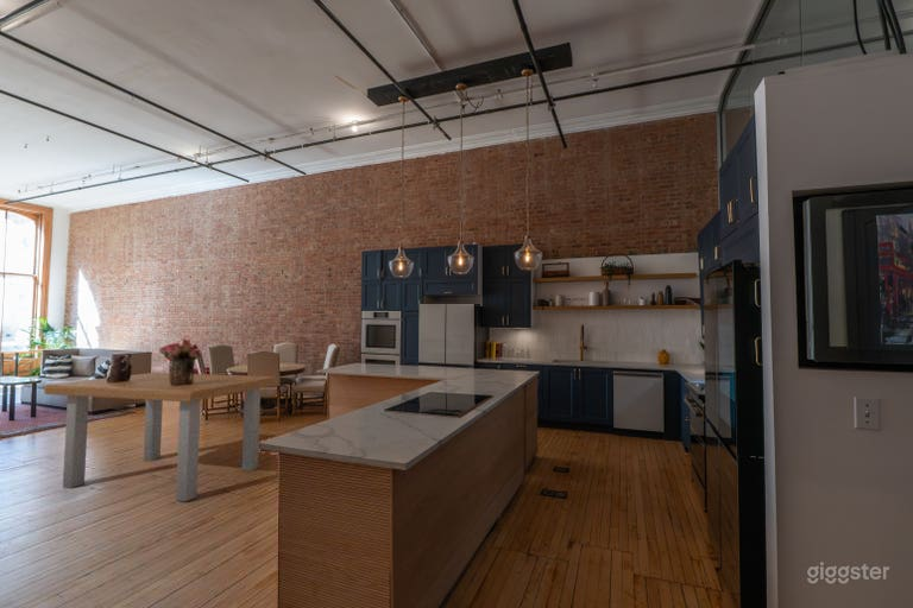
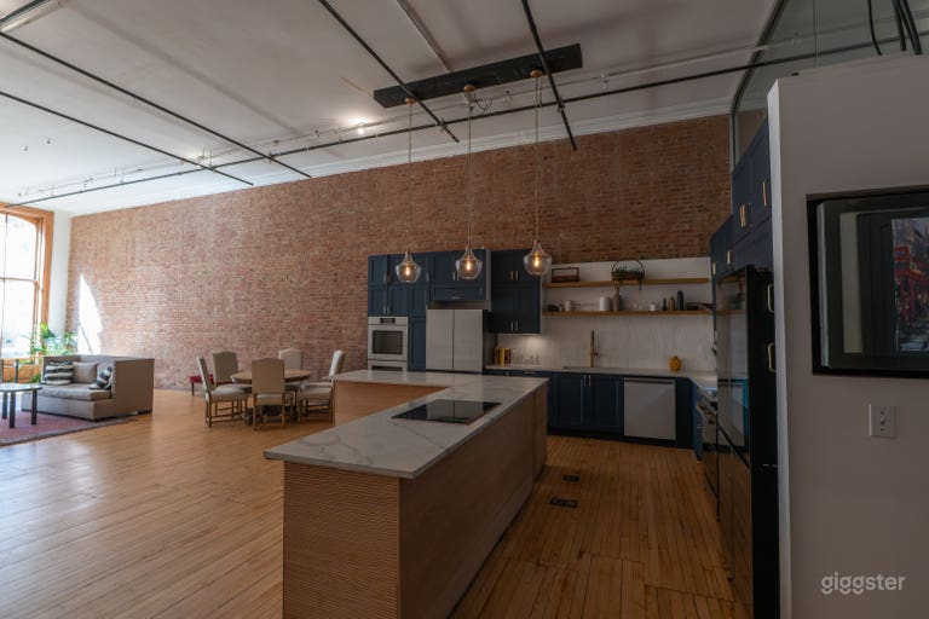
- bouquet (182, 361)
- ceramic vessel (121, 367)
- dining table (160, 428)
